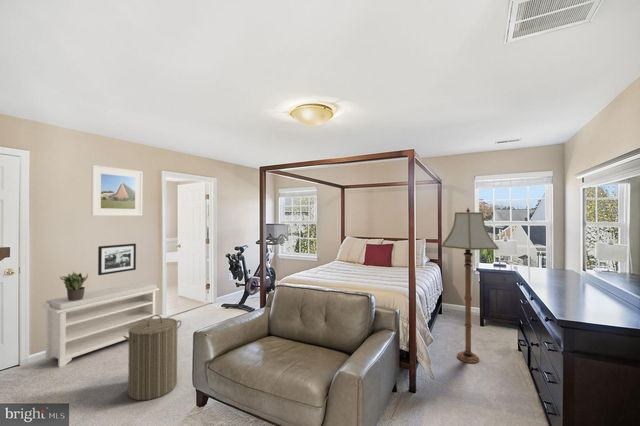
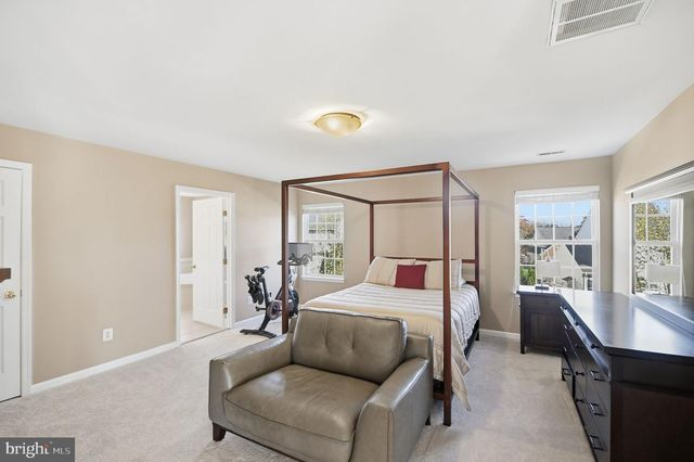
- bench (106, 318)
- picture frame (117, 258)
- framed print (118, 192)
- floor lamp (468, 282)
- potted plant (75, 284)
- laundry hamper (153, 351)
